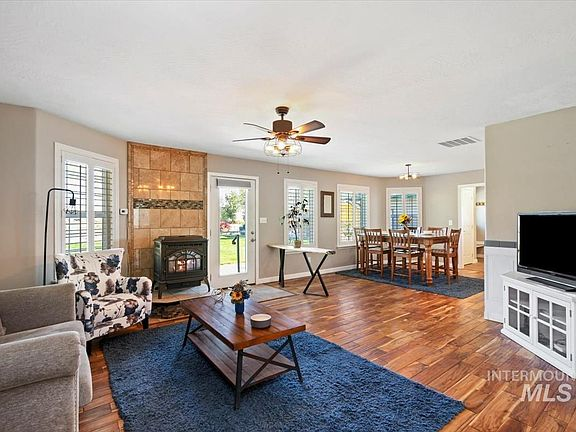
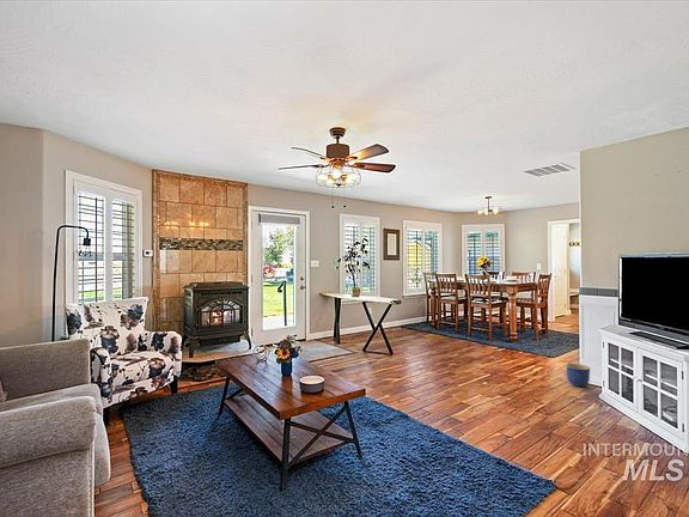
+ planter (578, 375)
